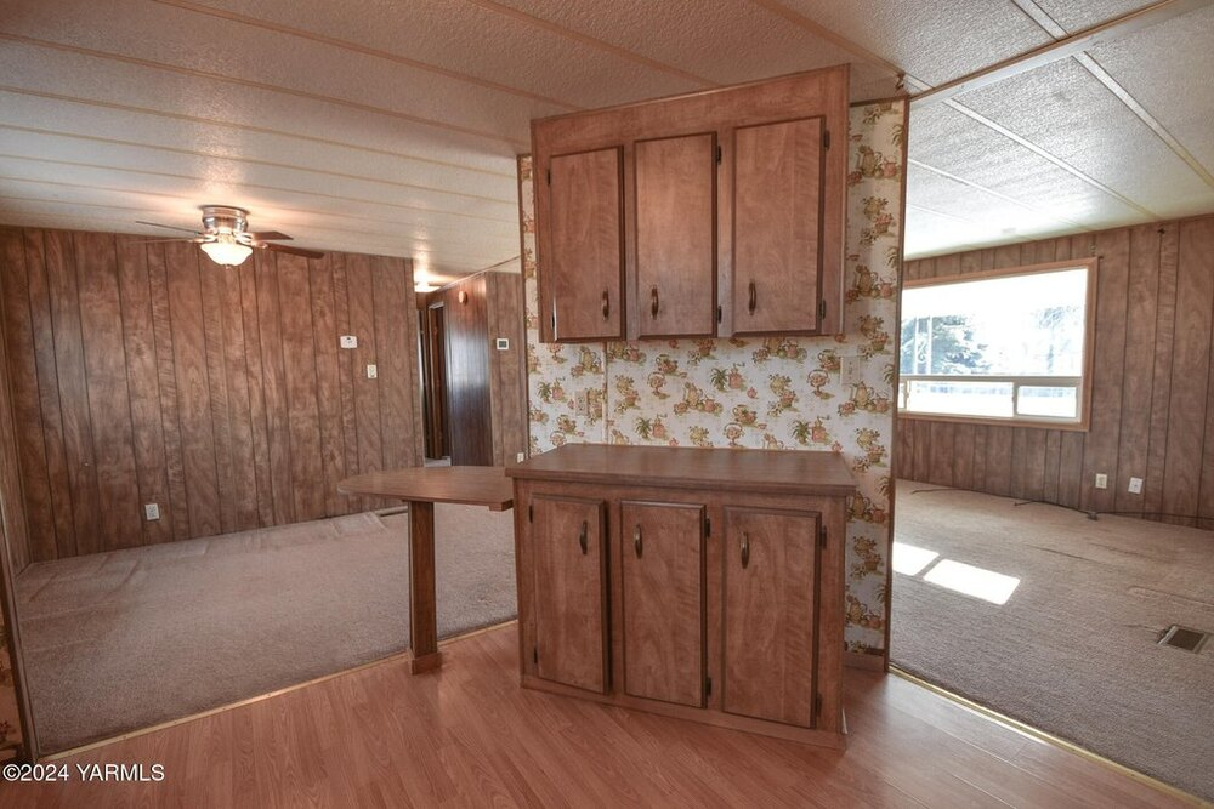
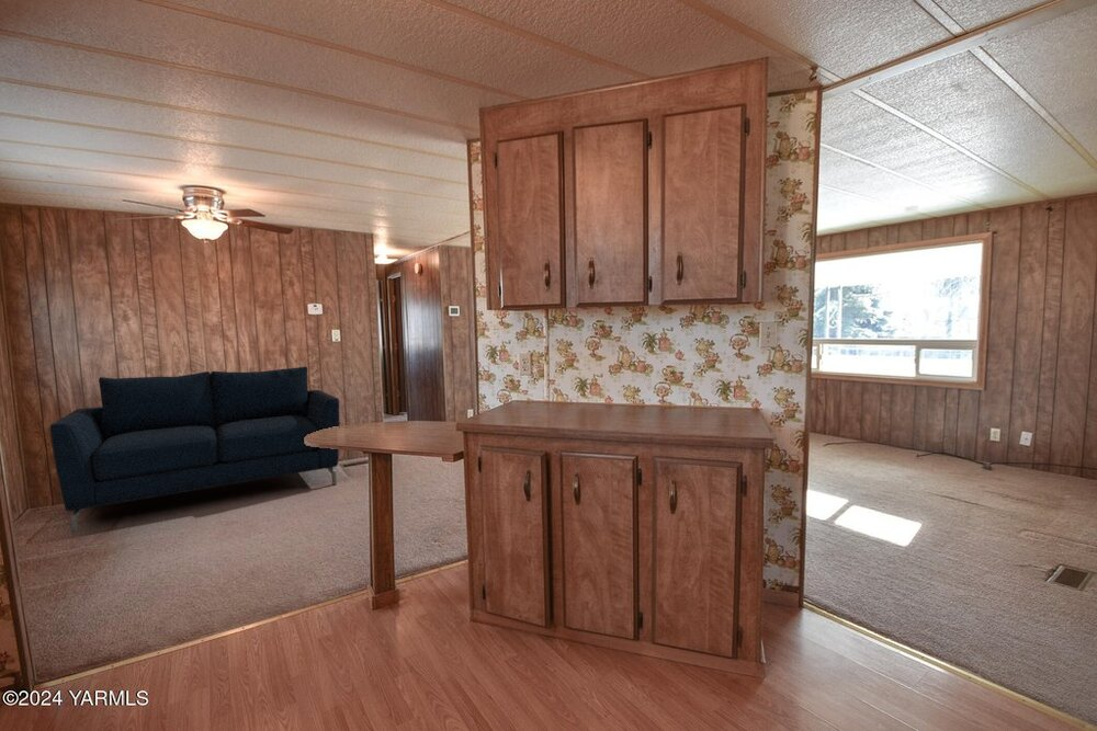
+ sofa (215, 433)
